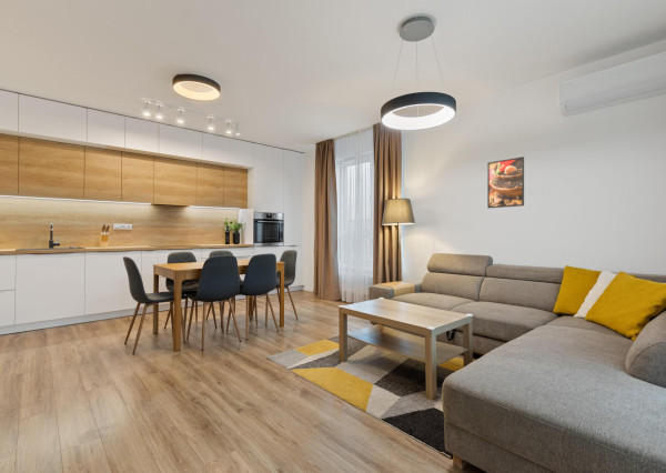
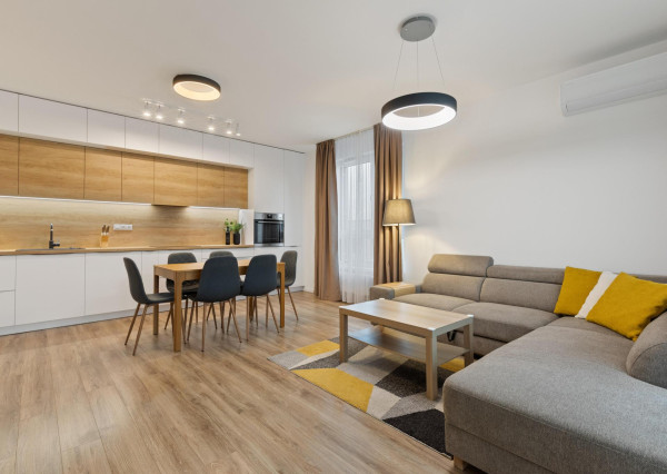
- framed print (505, 183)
